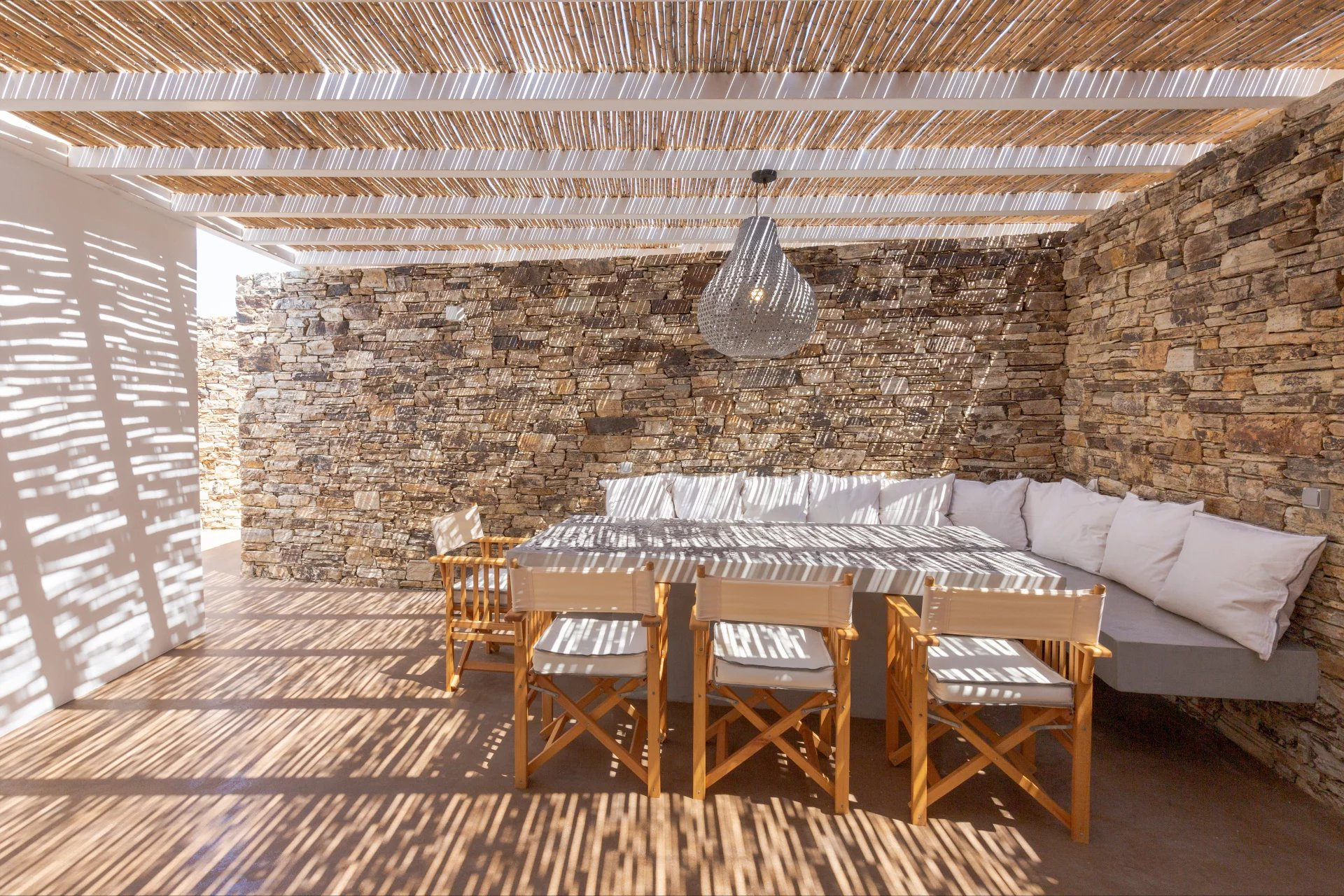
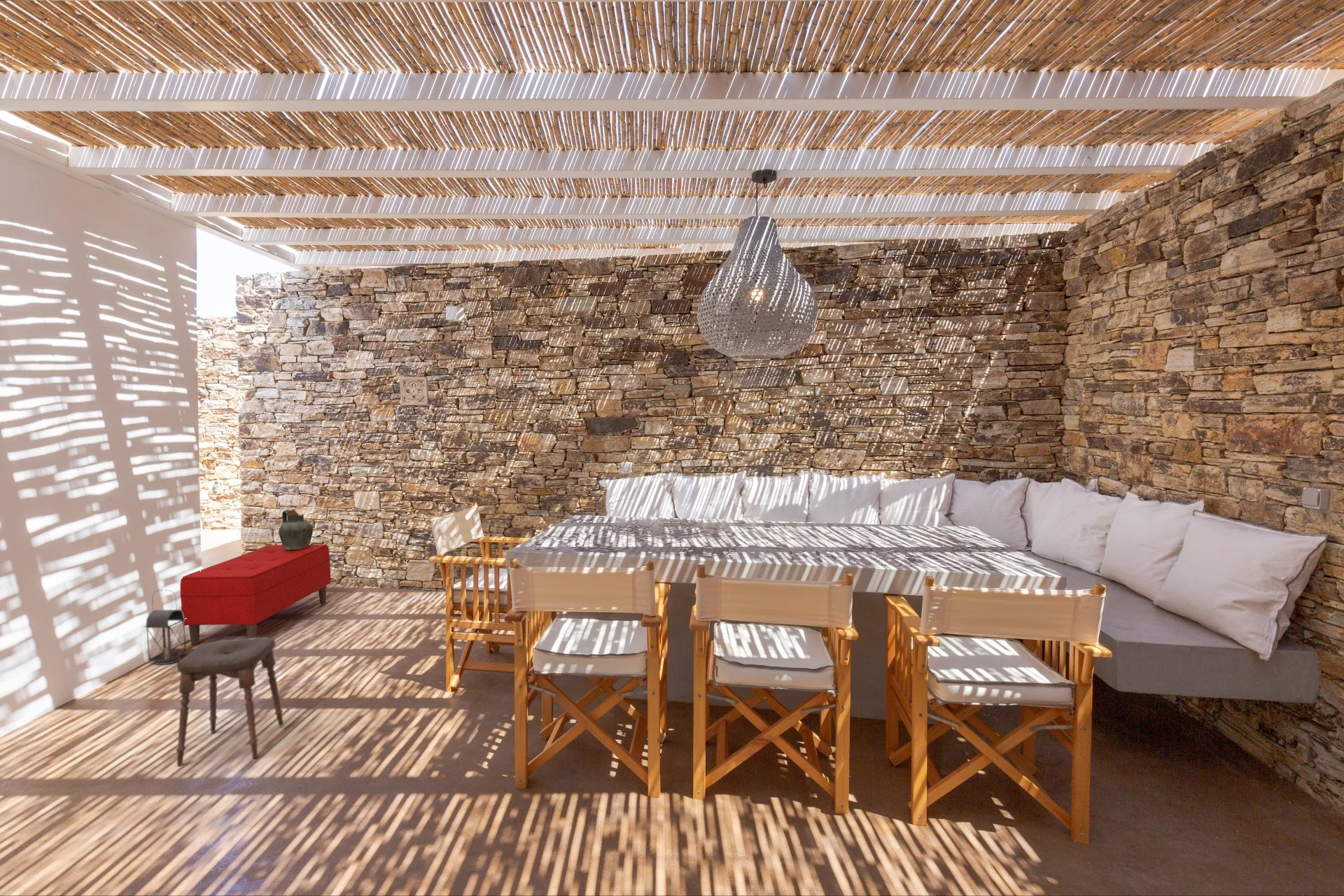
+ bench (263, 590)
+ ceramic jug (295, 528)
+ wall ornament (414, 391)
+ stool (239, 689)
+ lantern (165, 625)
